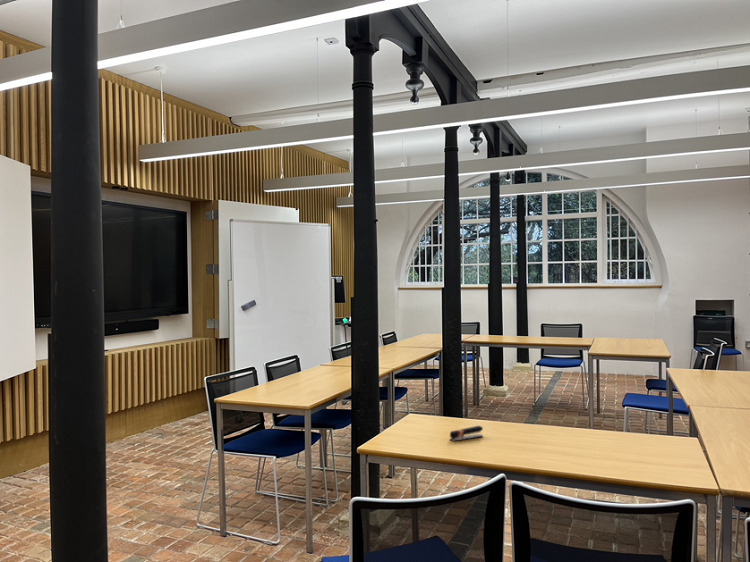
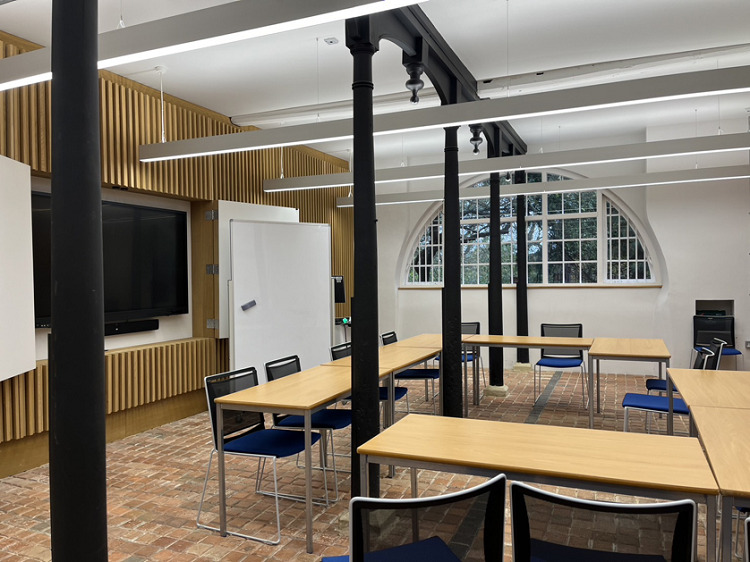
- stapler (466, 433)
